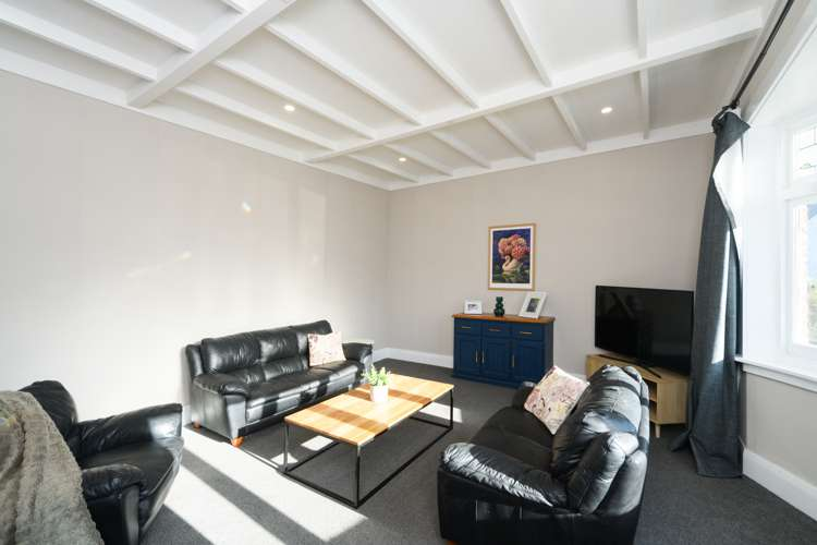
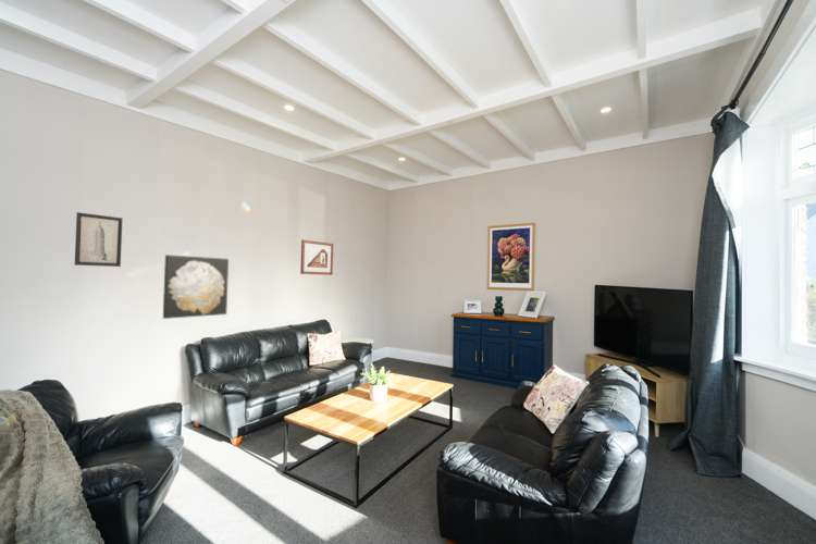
+ wall art (197, 286)
+ picture frame (318, 258)
+ wall art (99, 240)
